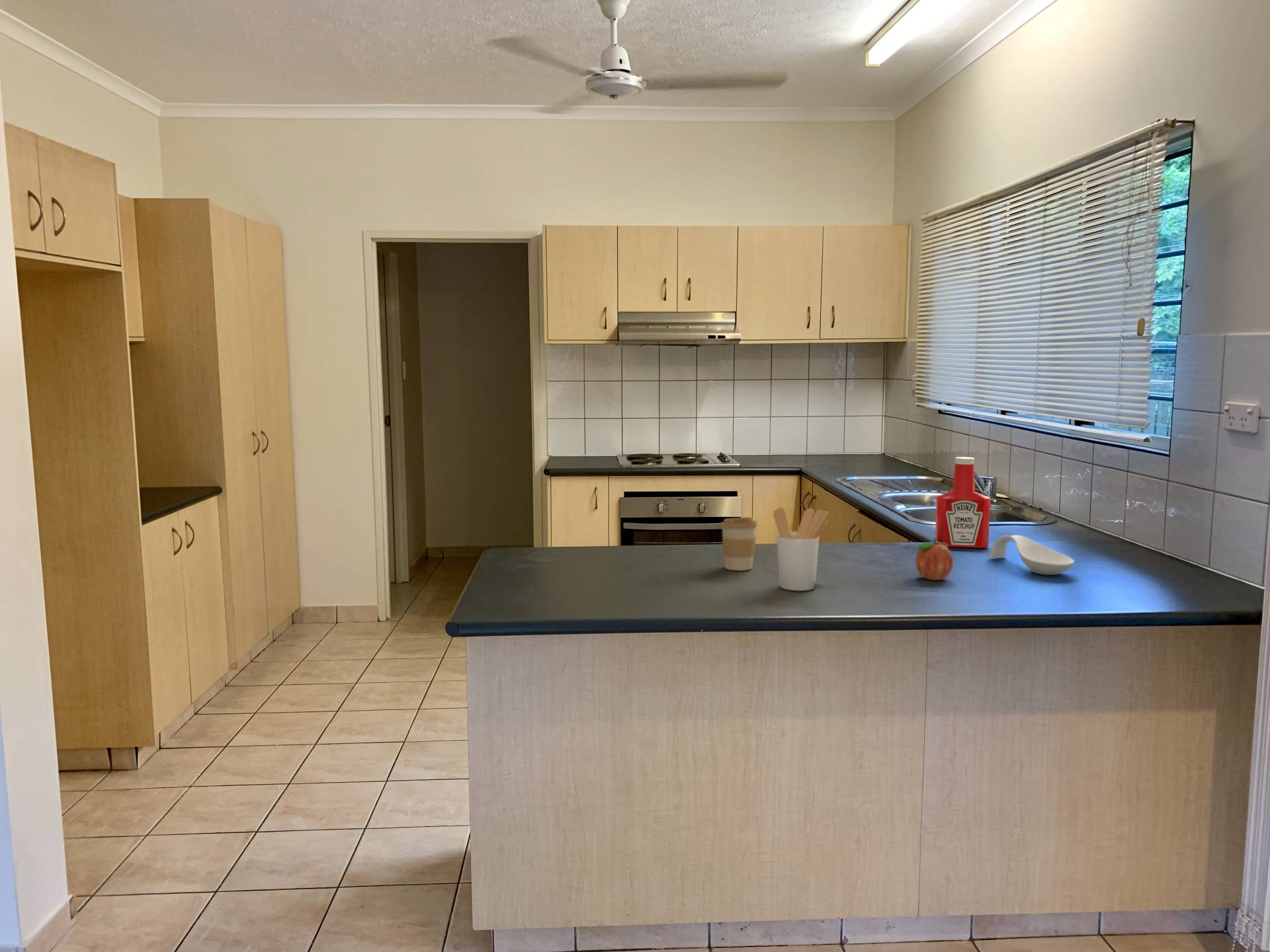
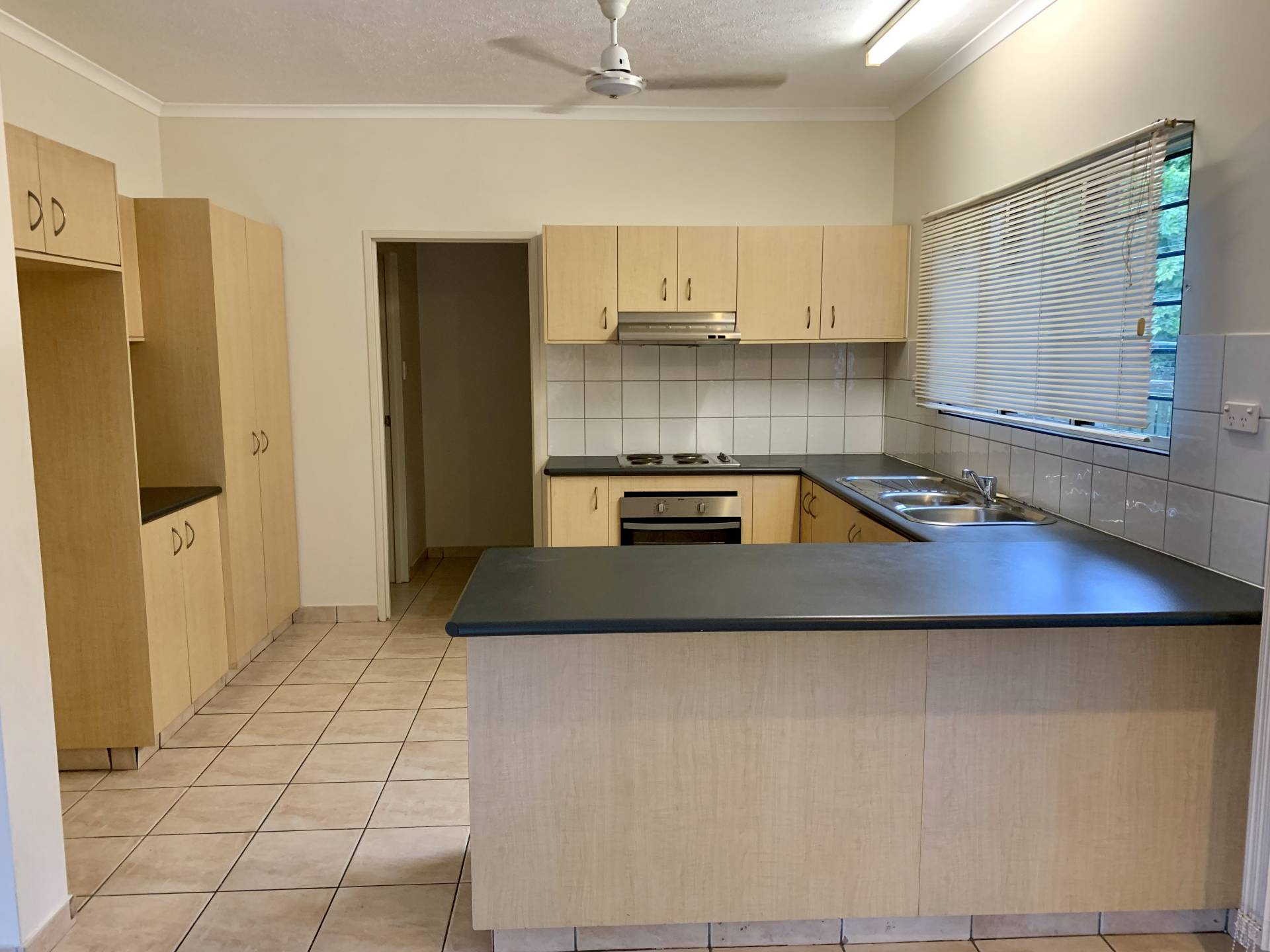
- utensil holder (803, 547)
- fruit (933, 559)
- soap bottle (962, 502)
- spoon rest (1029, 553)
- coffee cup (738, 542)
